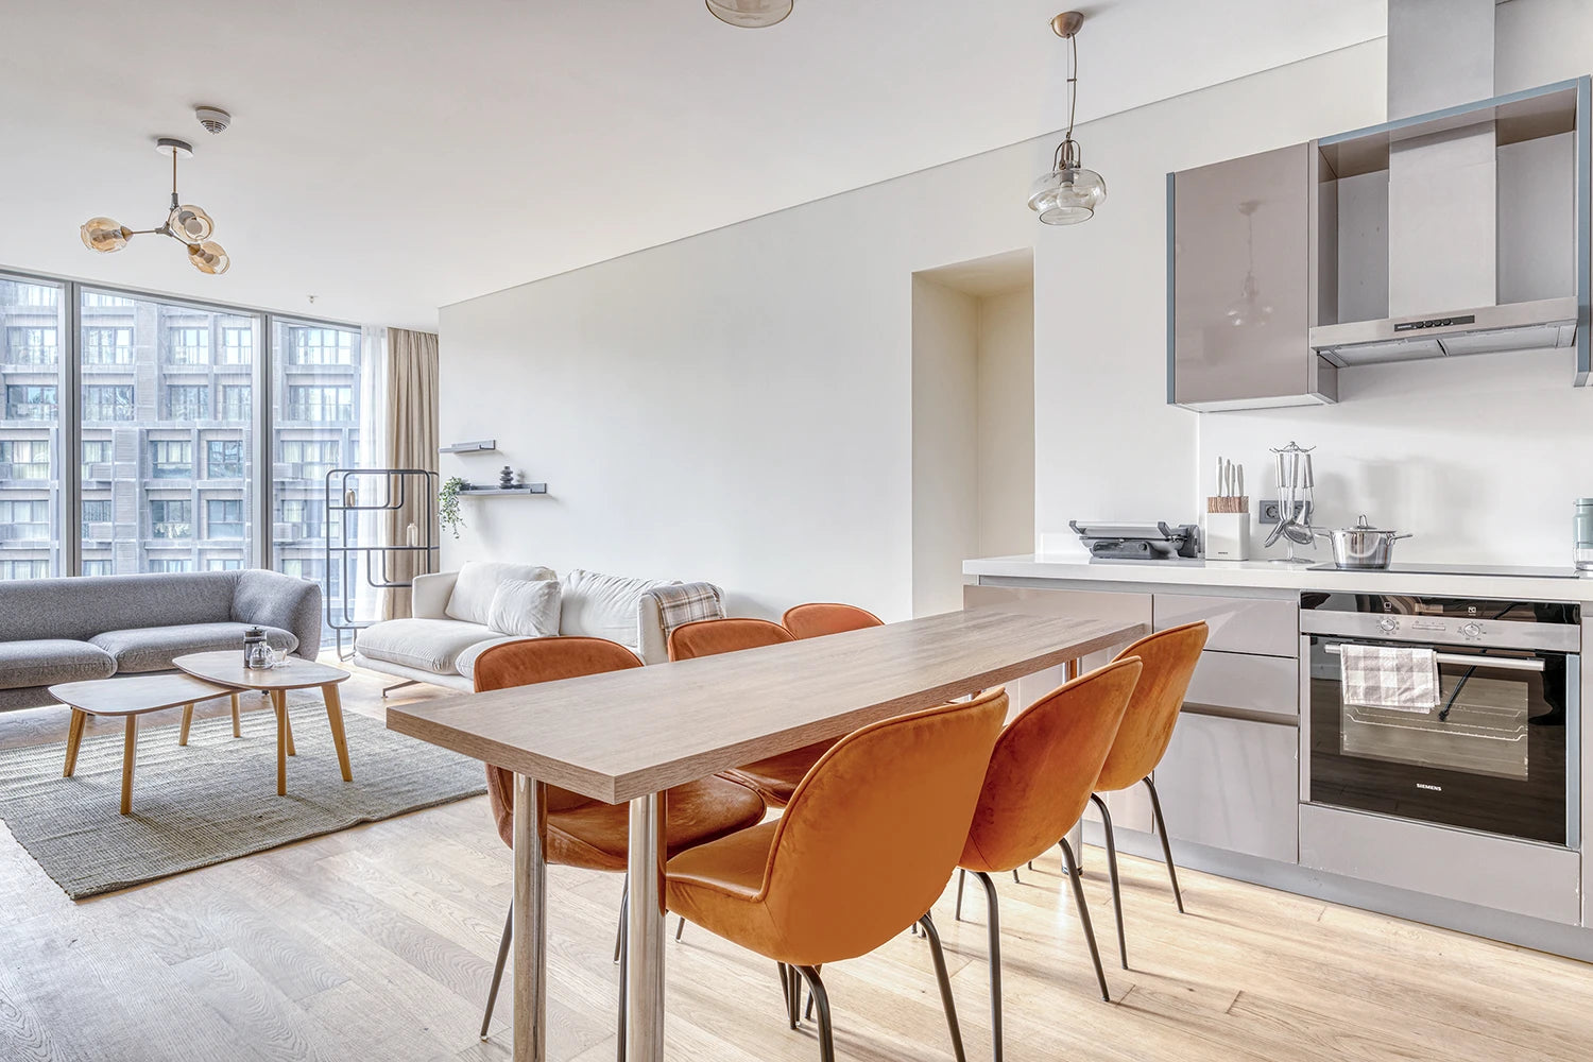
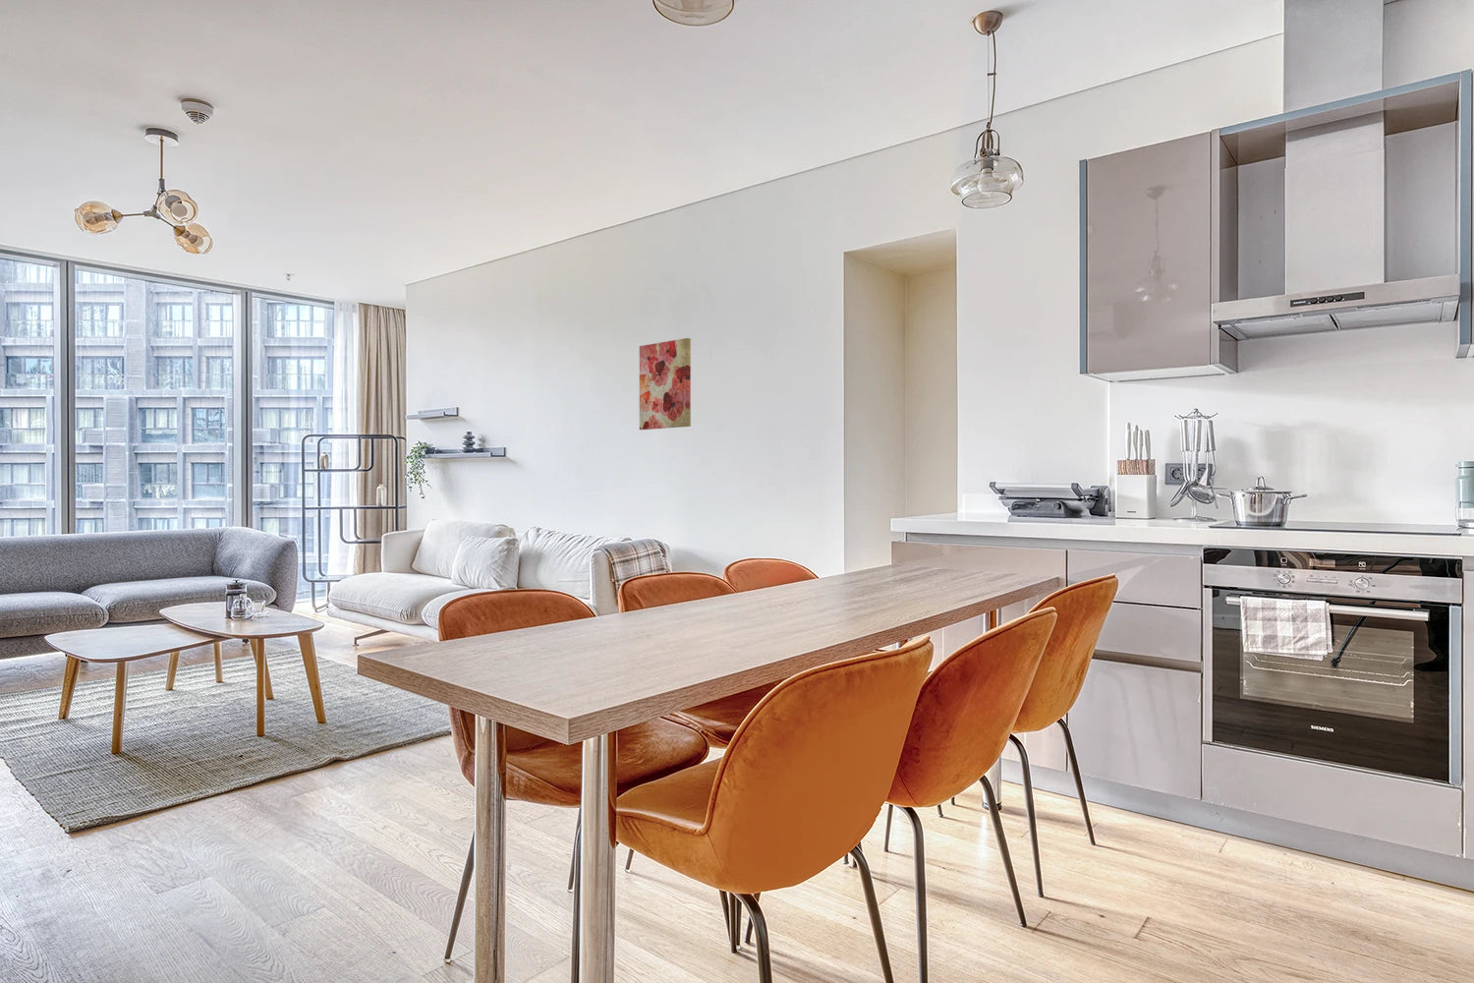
+ wall art (665, 384)
